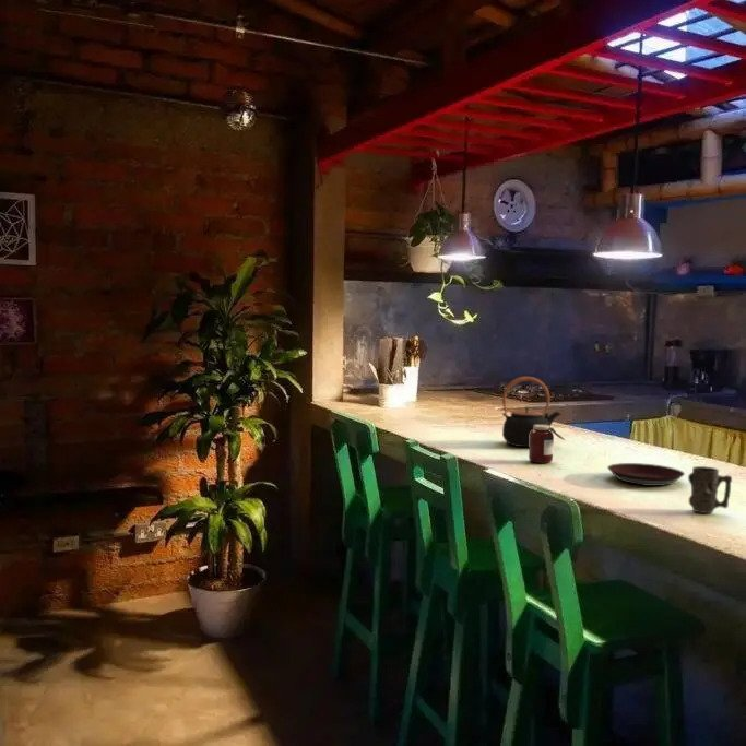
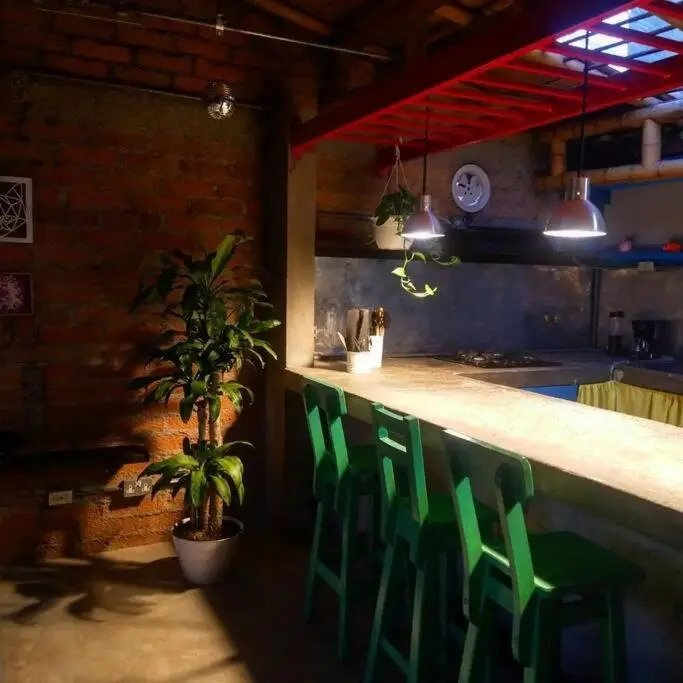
- mug (709, 490)
- jar (546, 443)
- teapot (531, 411)
- plate (644, 475)
